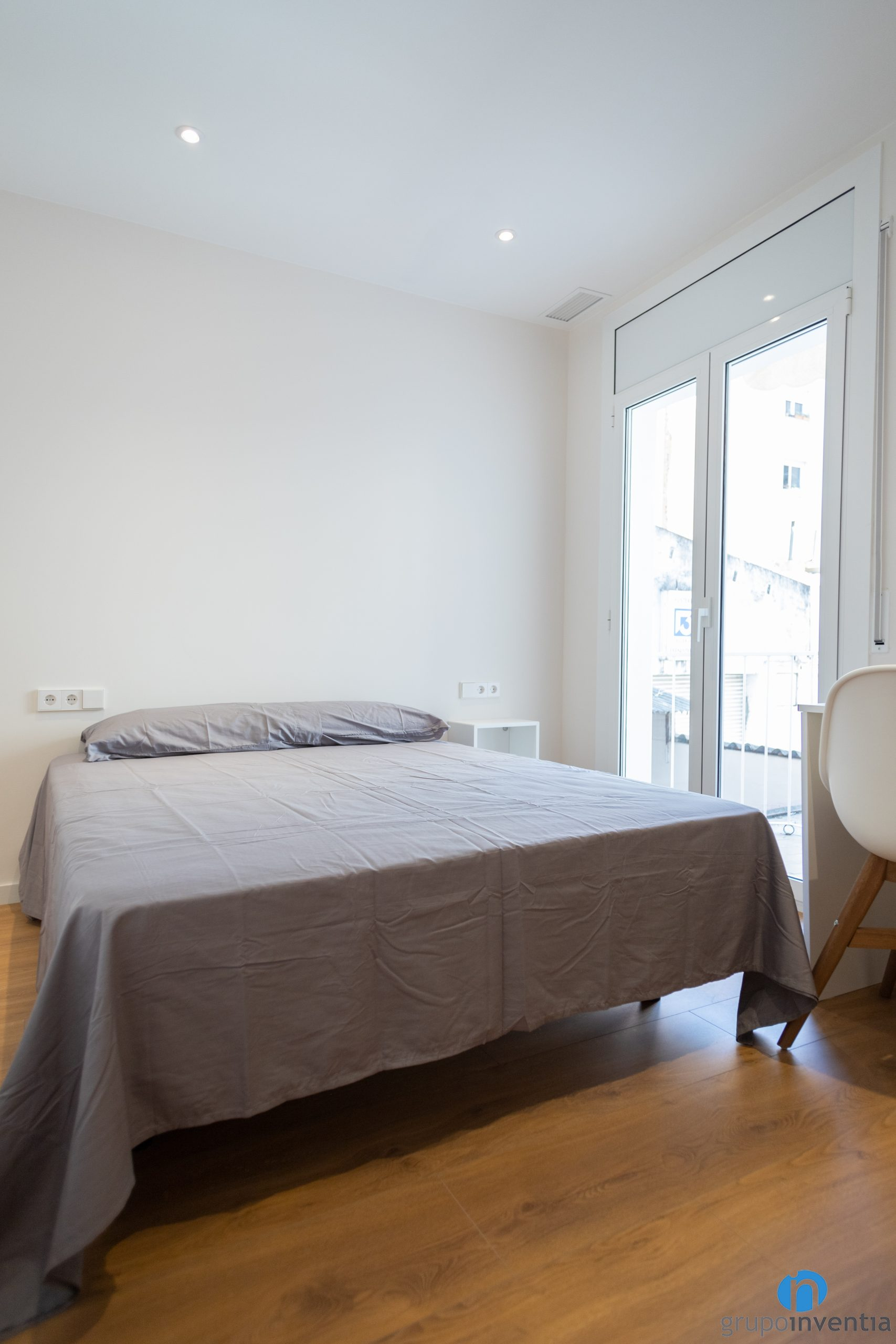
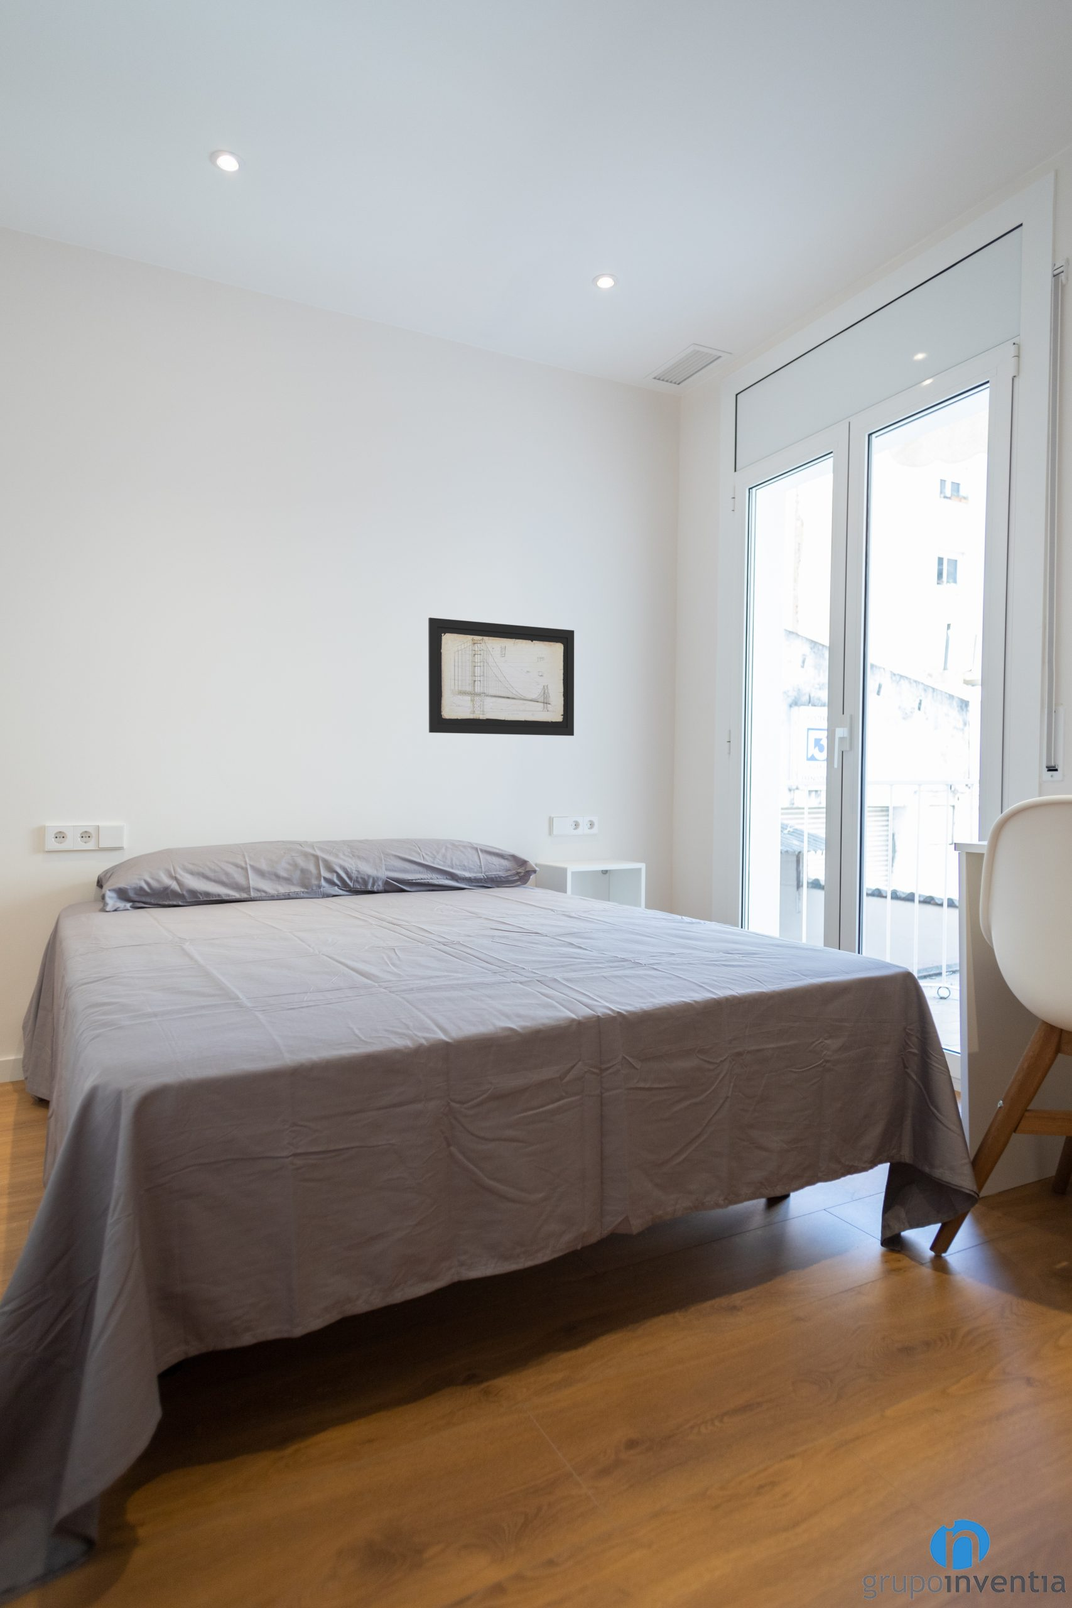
+ wall art (504, 680)
